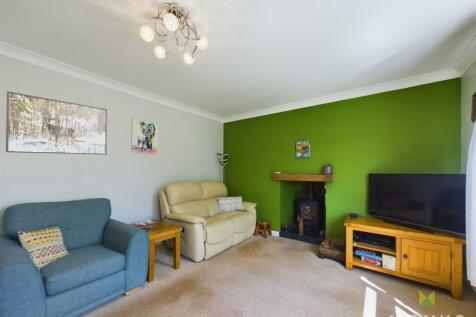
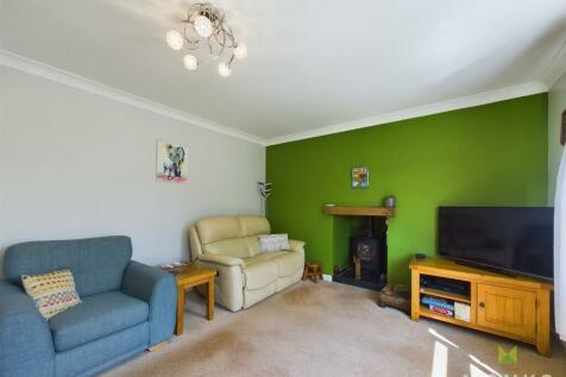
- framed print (63, 127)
